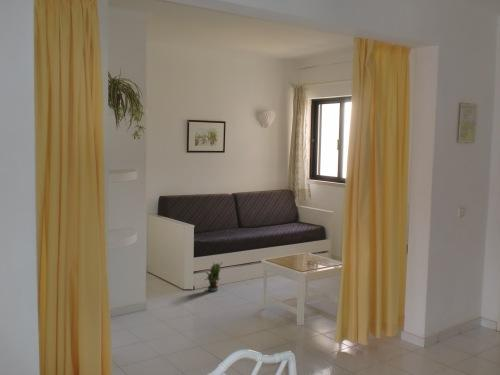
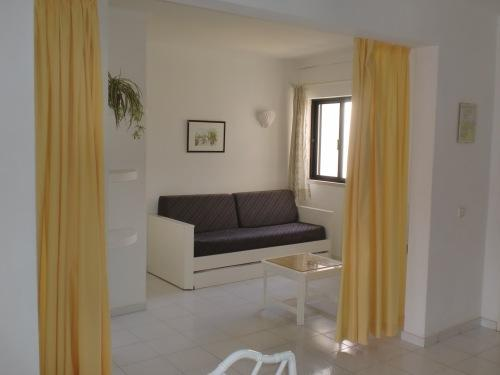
- potted plant (213, 276)
